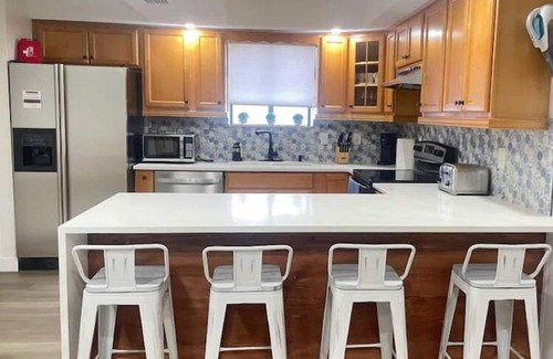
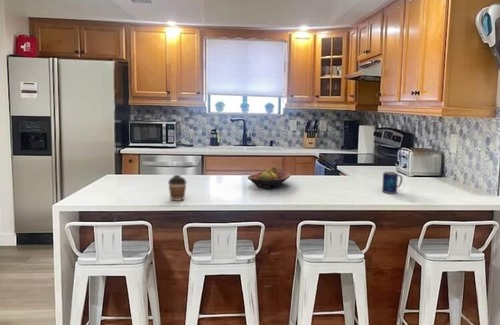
+ coffee cup (177, 187)
+ fruit bowl (269, 176)
+ mug (393, 182)
